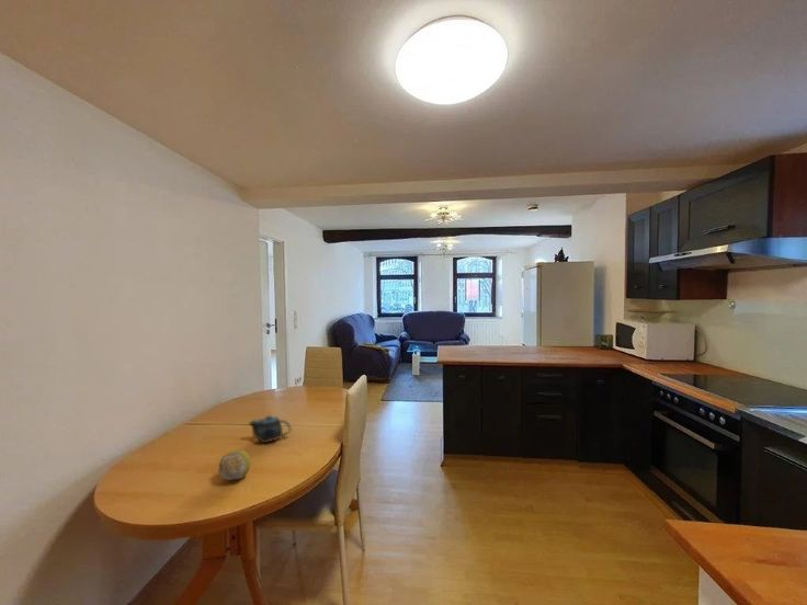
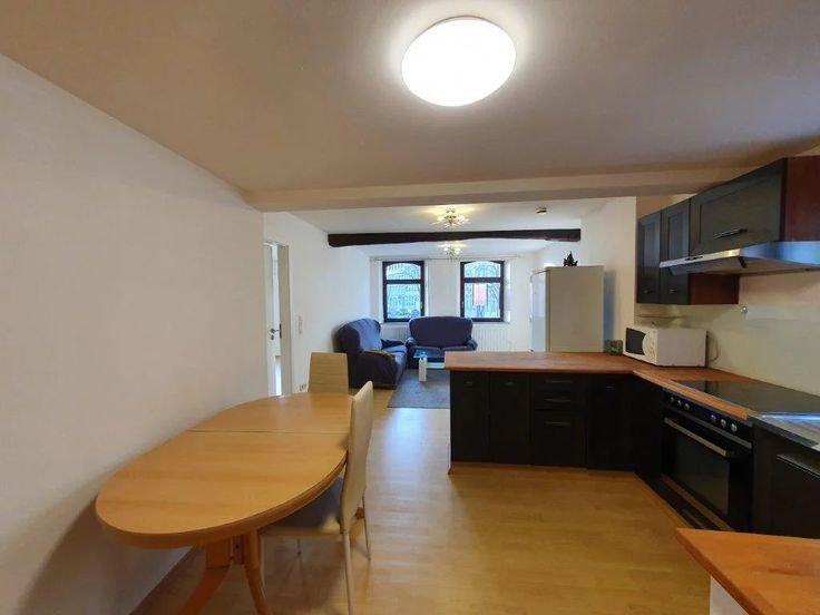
- fruit (235, 465)
- chinaware (270, 427)
